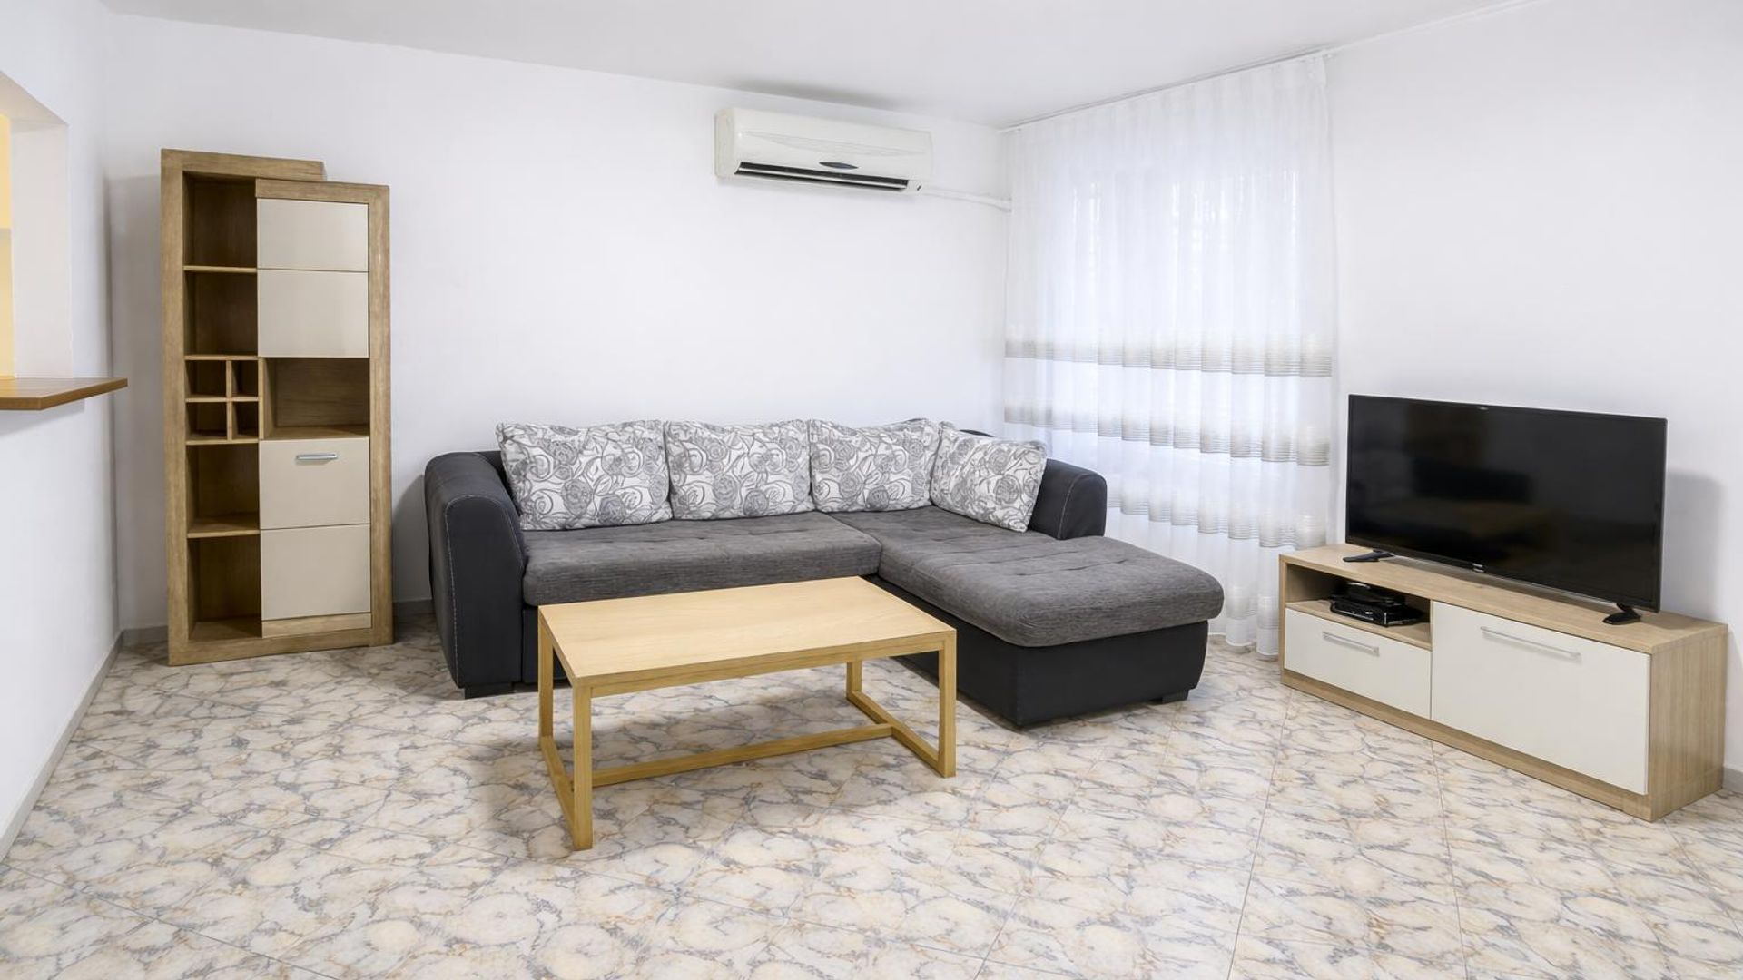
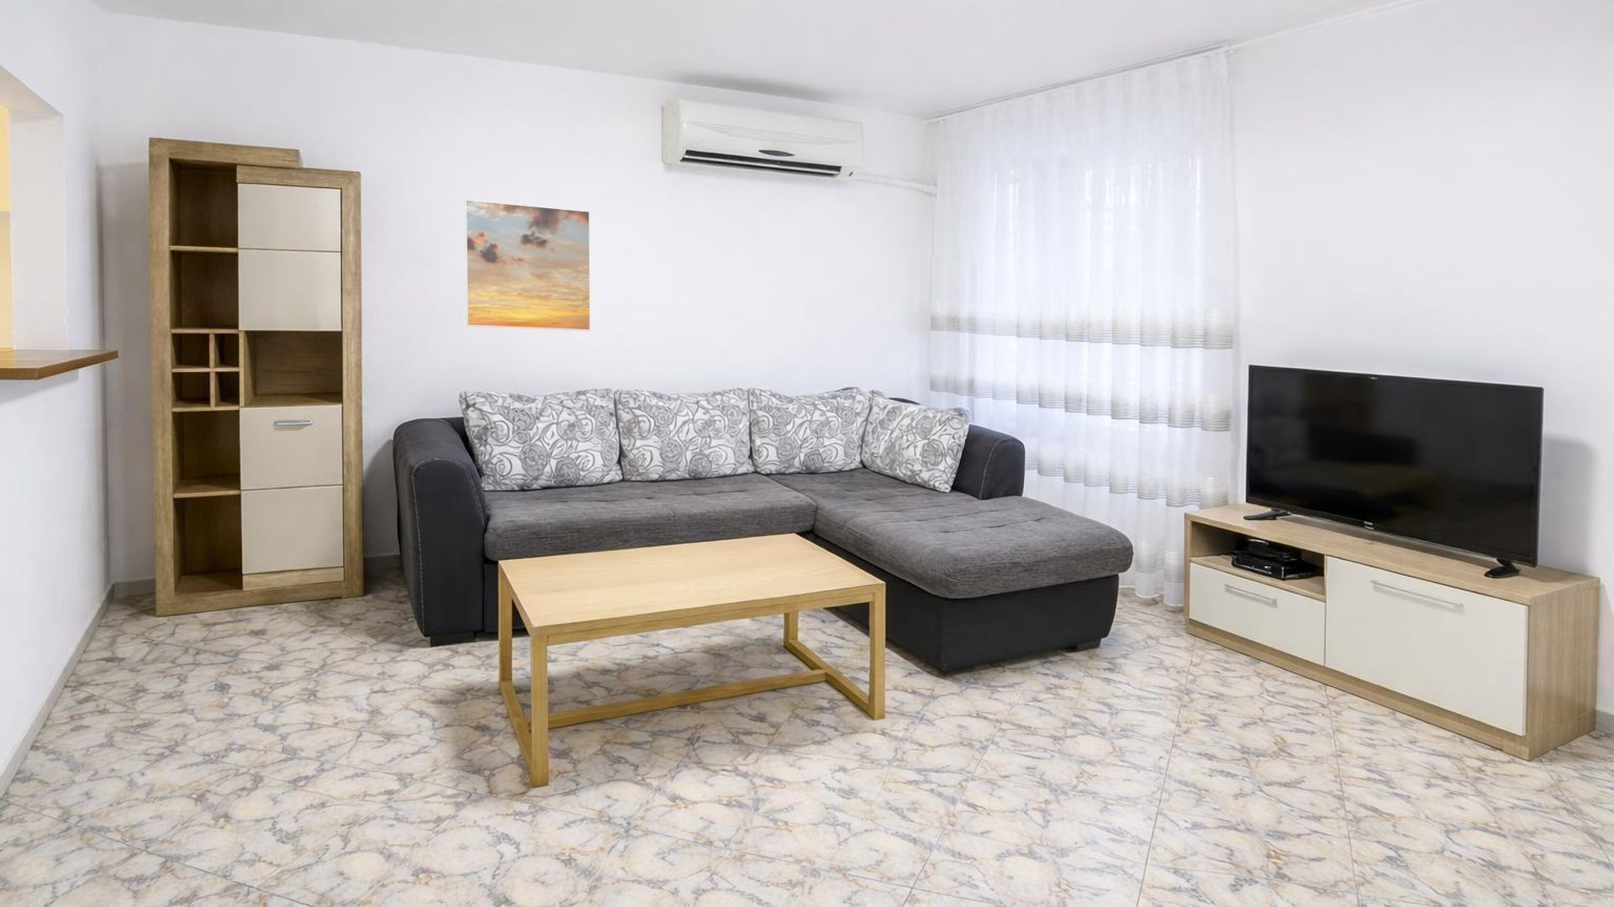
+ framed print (529, 267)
